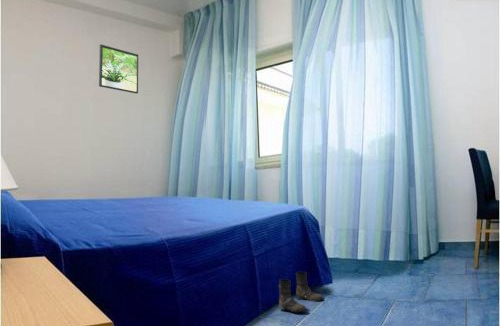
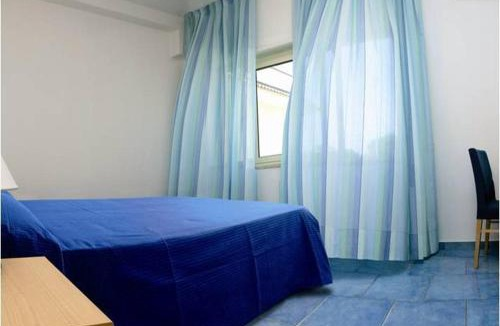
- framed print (119, 69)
- boots (301, 291)
